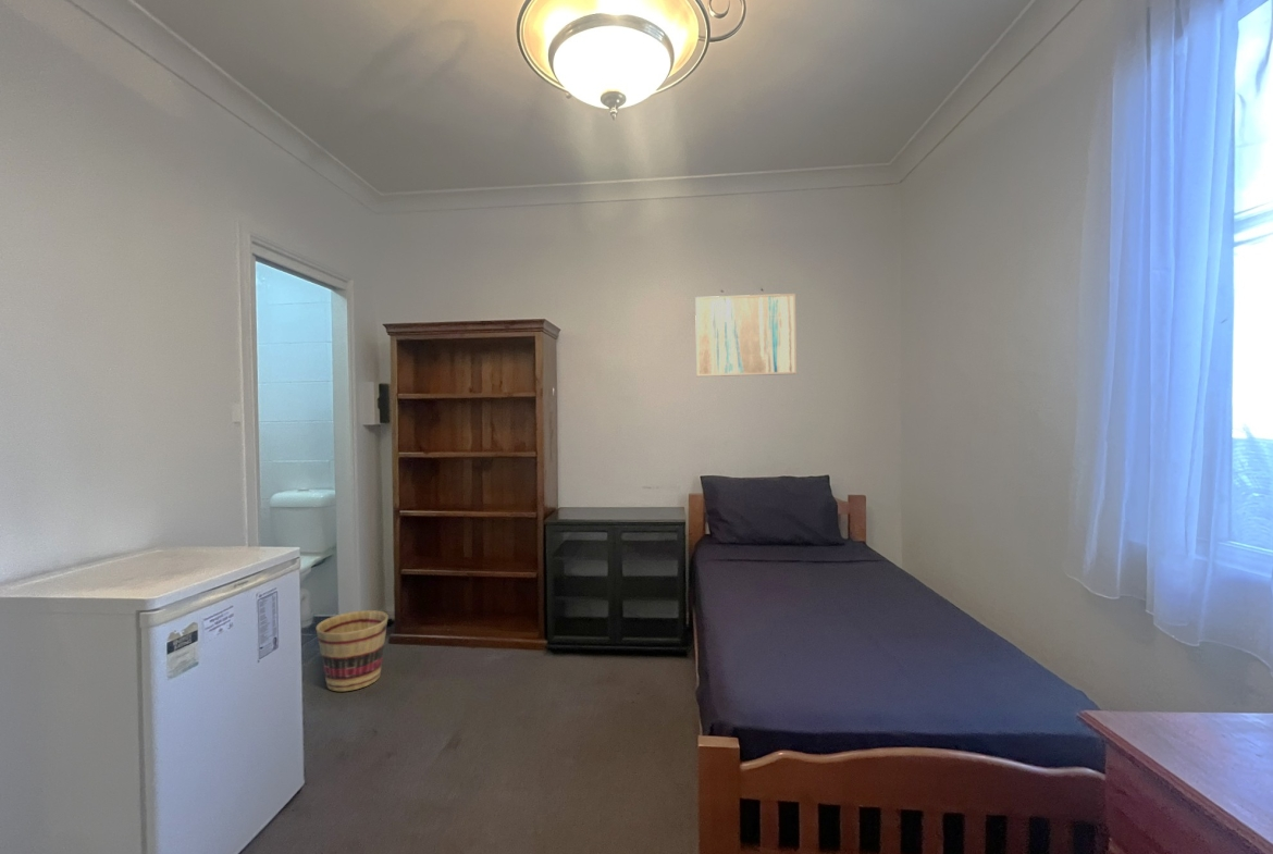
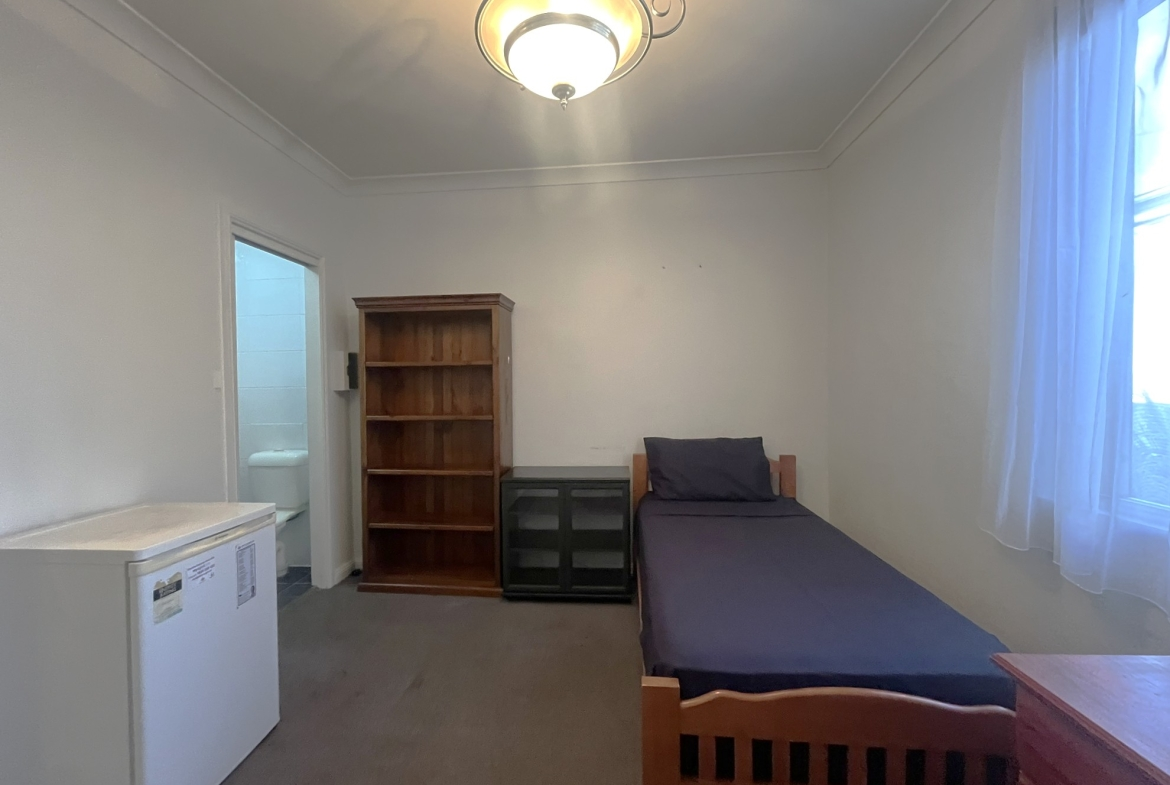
- basket (353, 651)
- wall art (744, 335)
